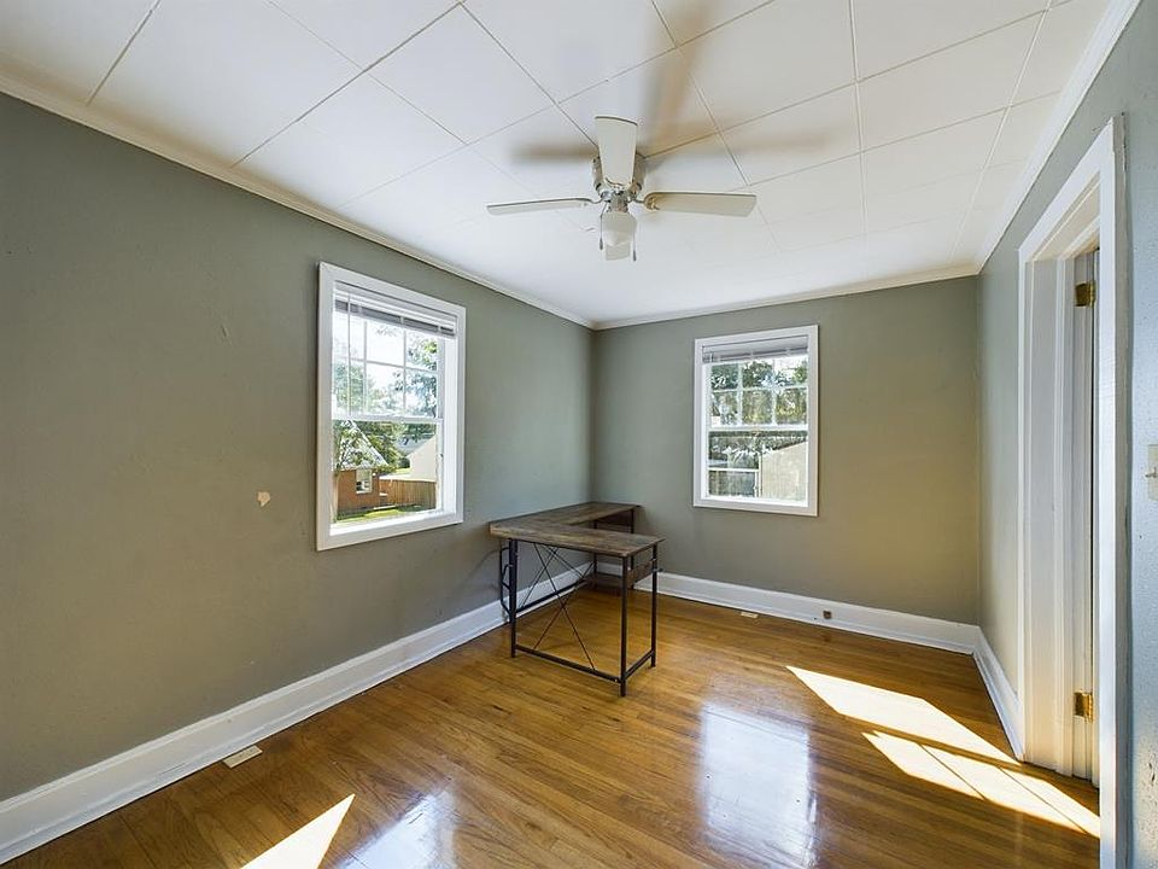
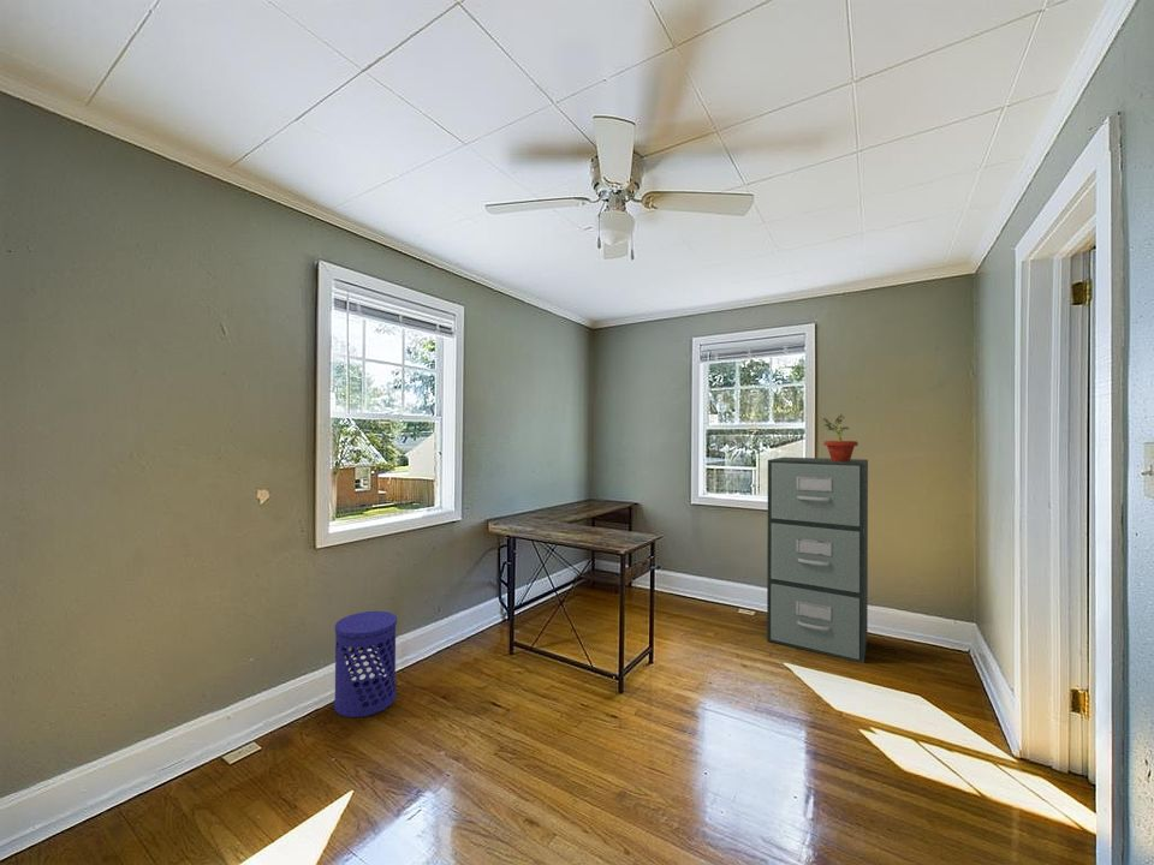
+ waste bin (365, 660)
+ potted plant (839, 437)
+ filing cabinet (817, 548)
